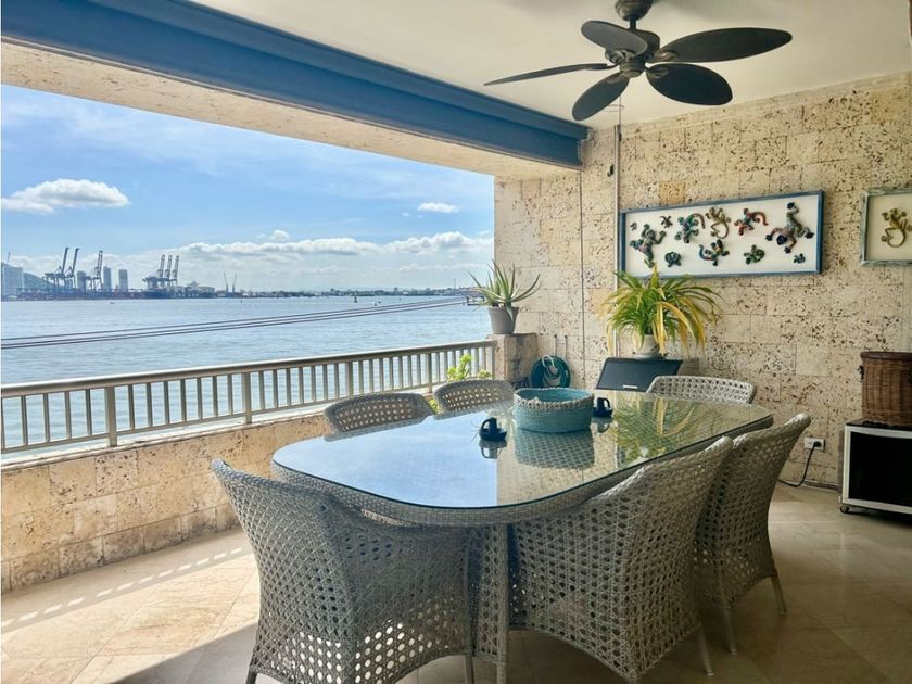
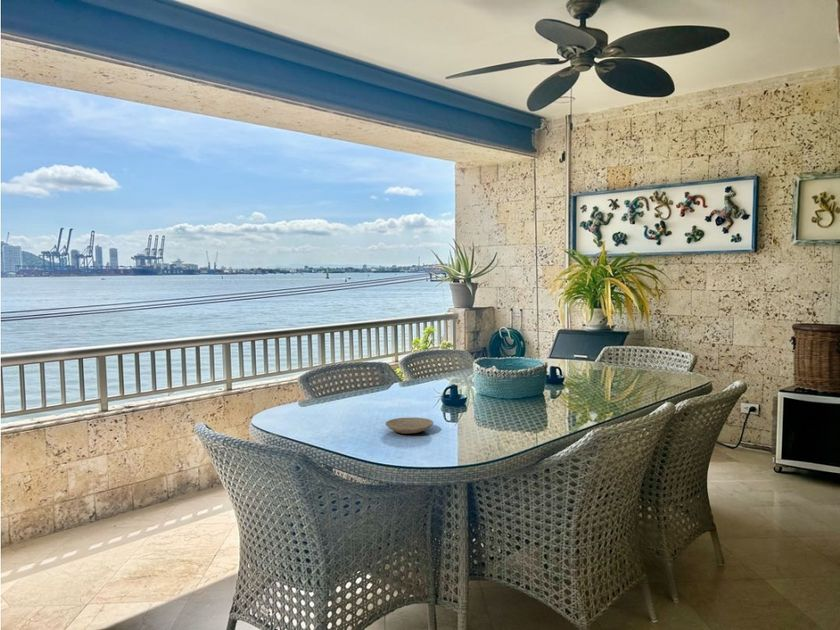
+ plate (409, 426)
